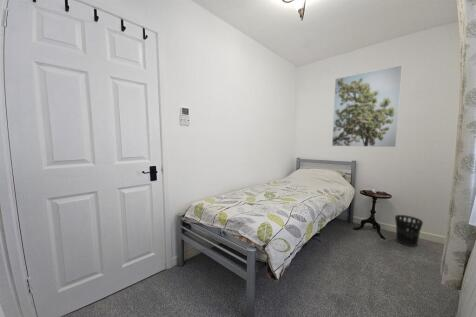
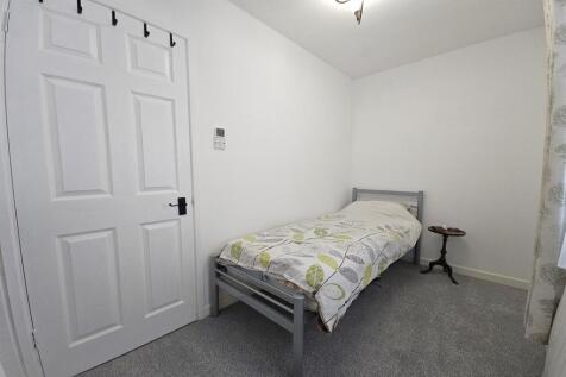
- wastebasket (407, 231)
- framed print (363, 110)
